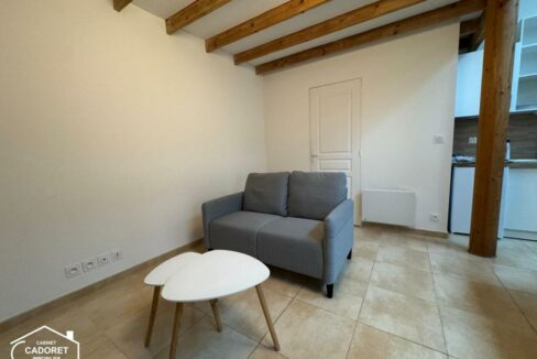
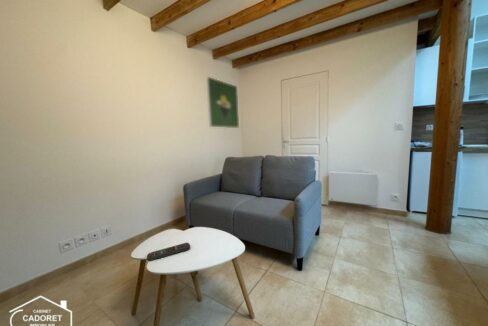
+ remote control (169, 251)
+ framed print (224, 105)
